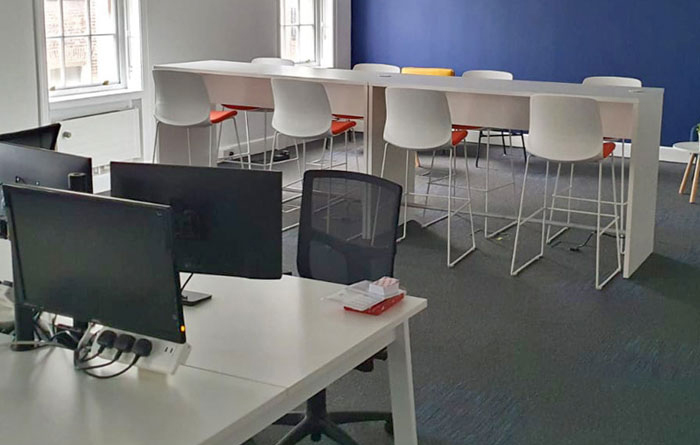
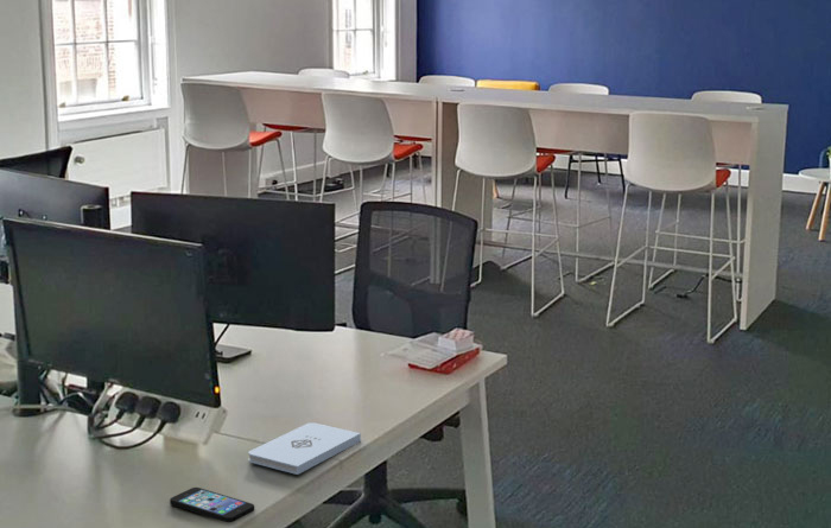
+ smartphone (211, 504)
+ notepad (304, 446)
